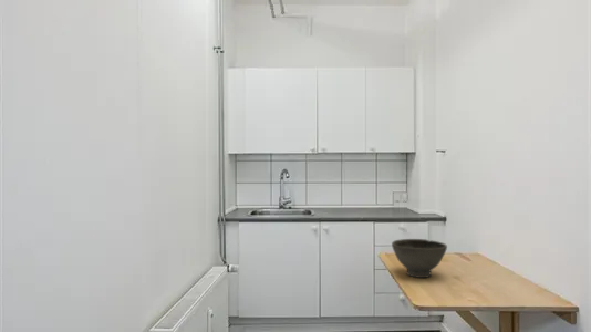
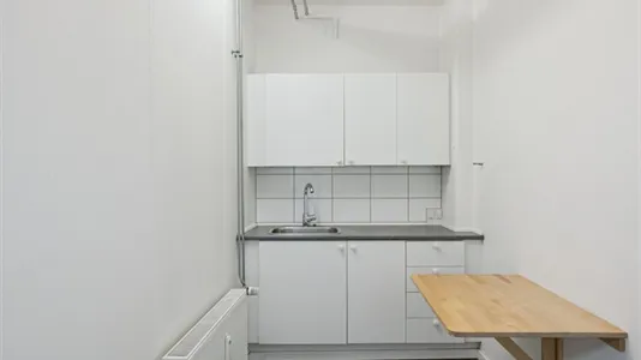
- bowl (418, 258)
